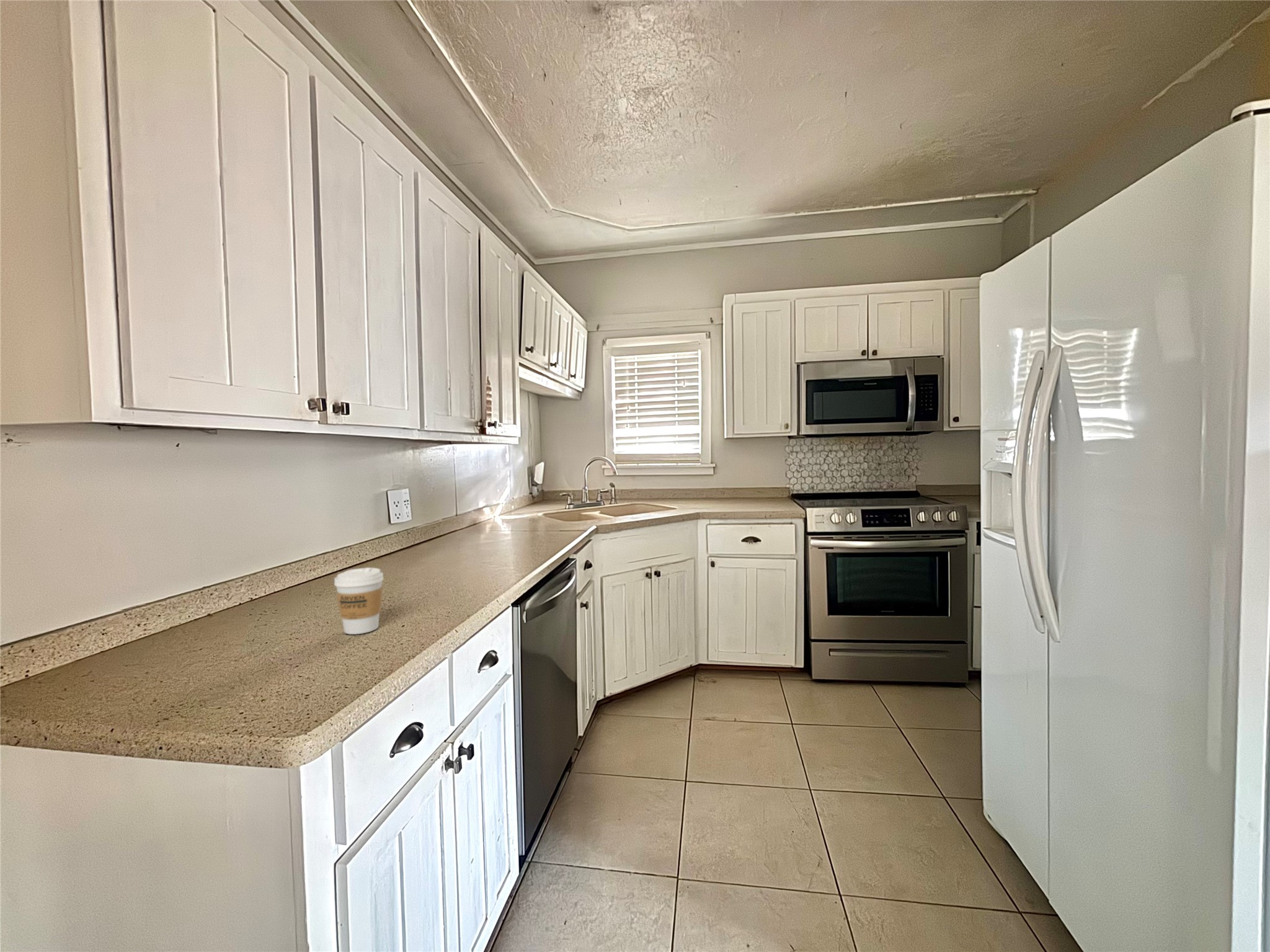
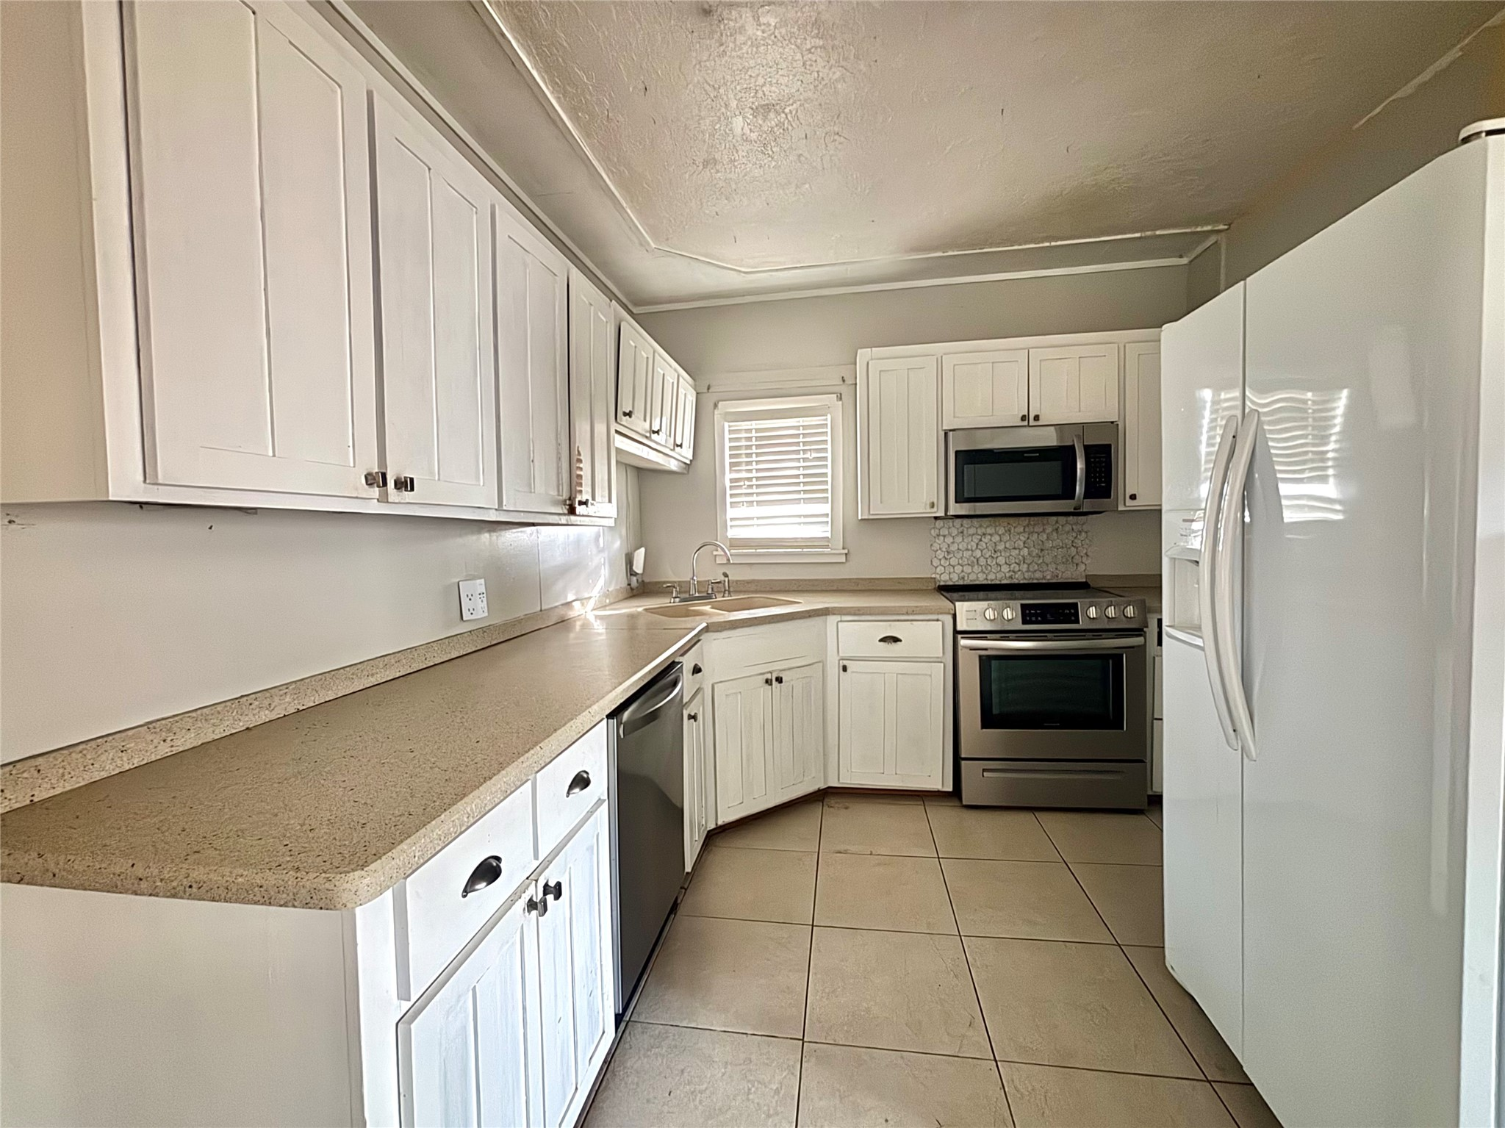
- coffee cup (360, 600)
